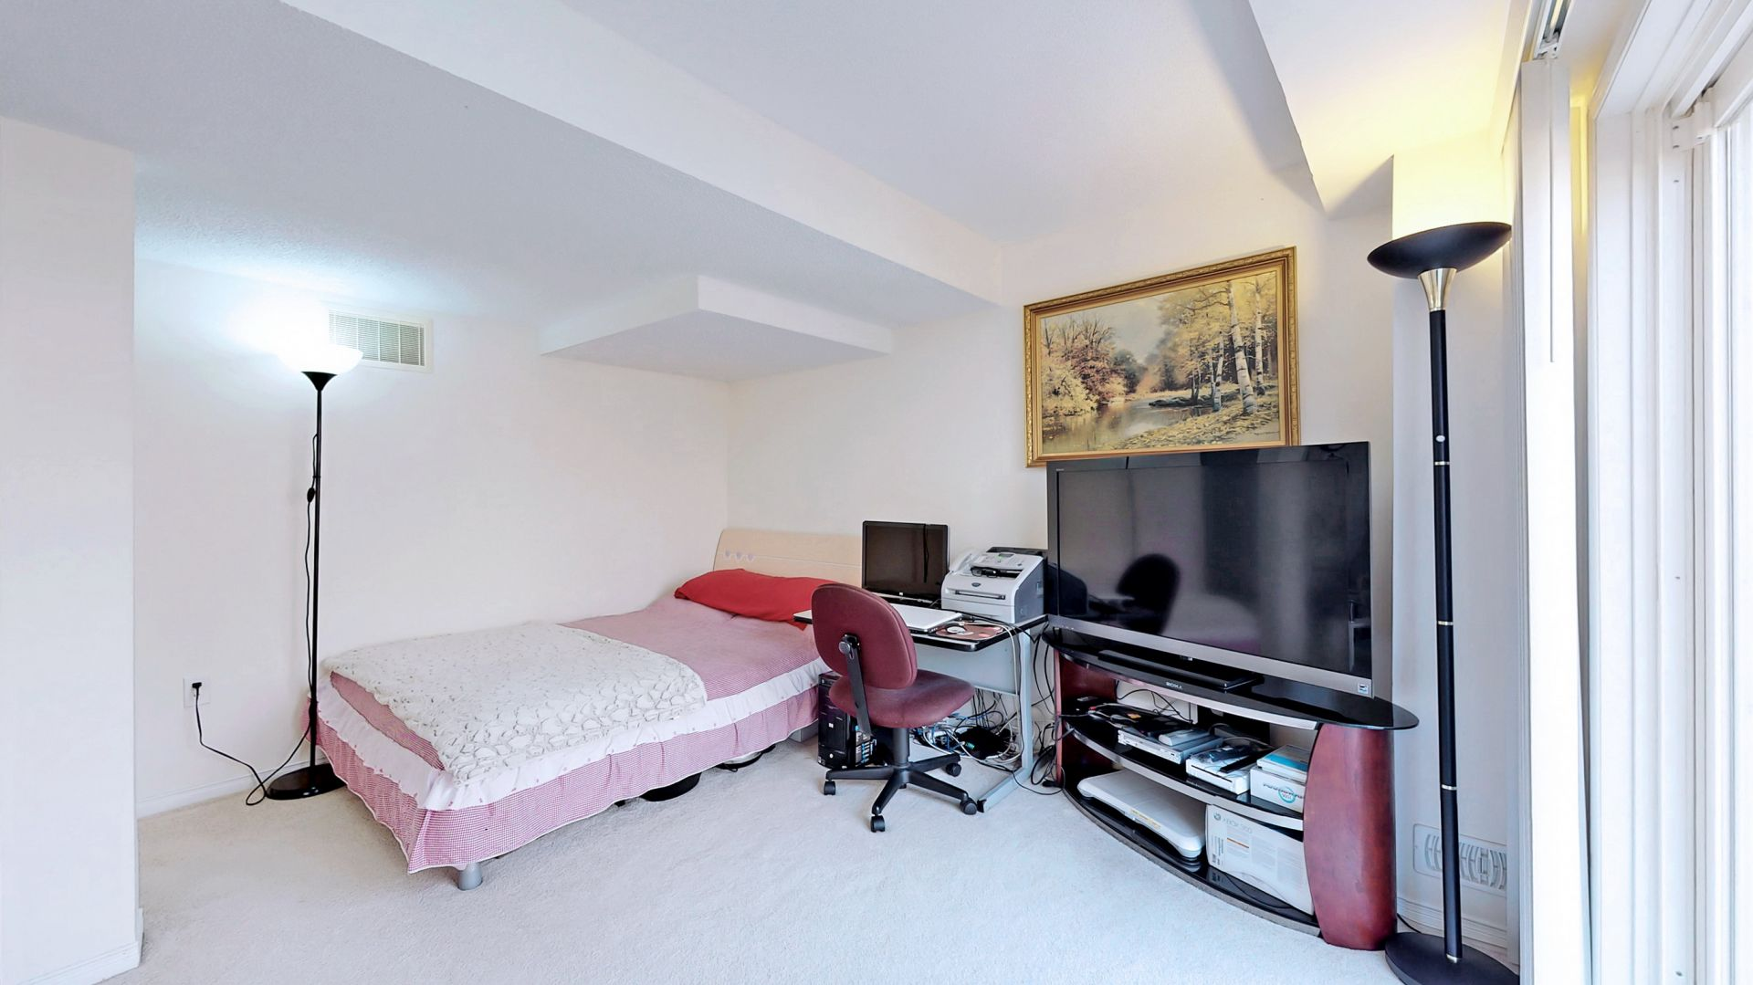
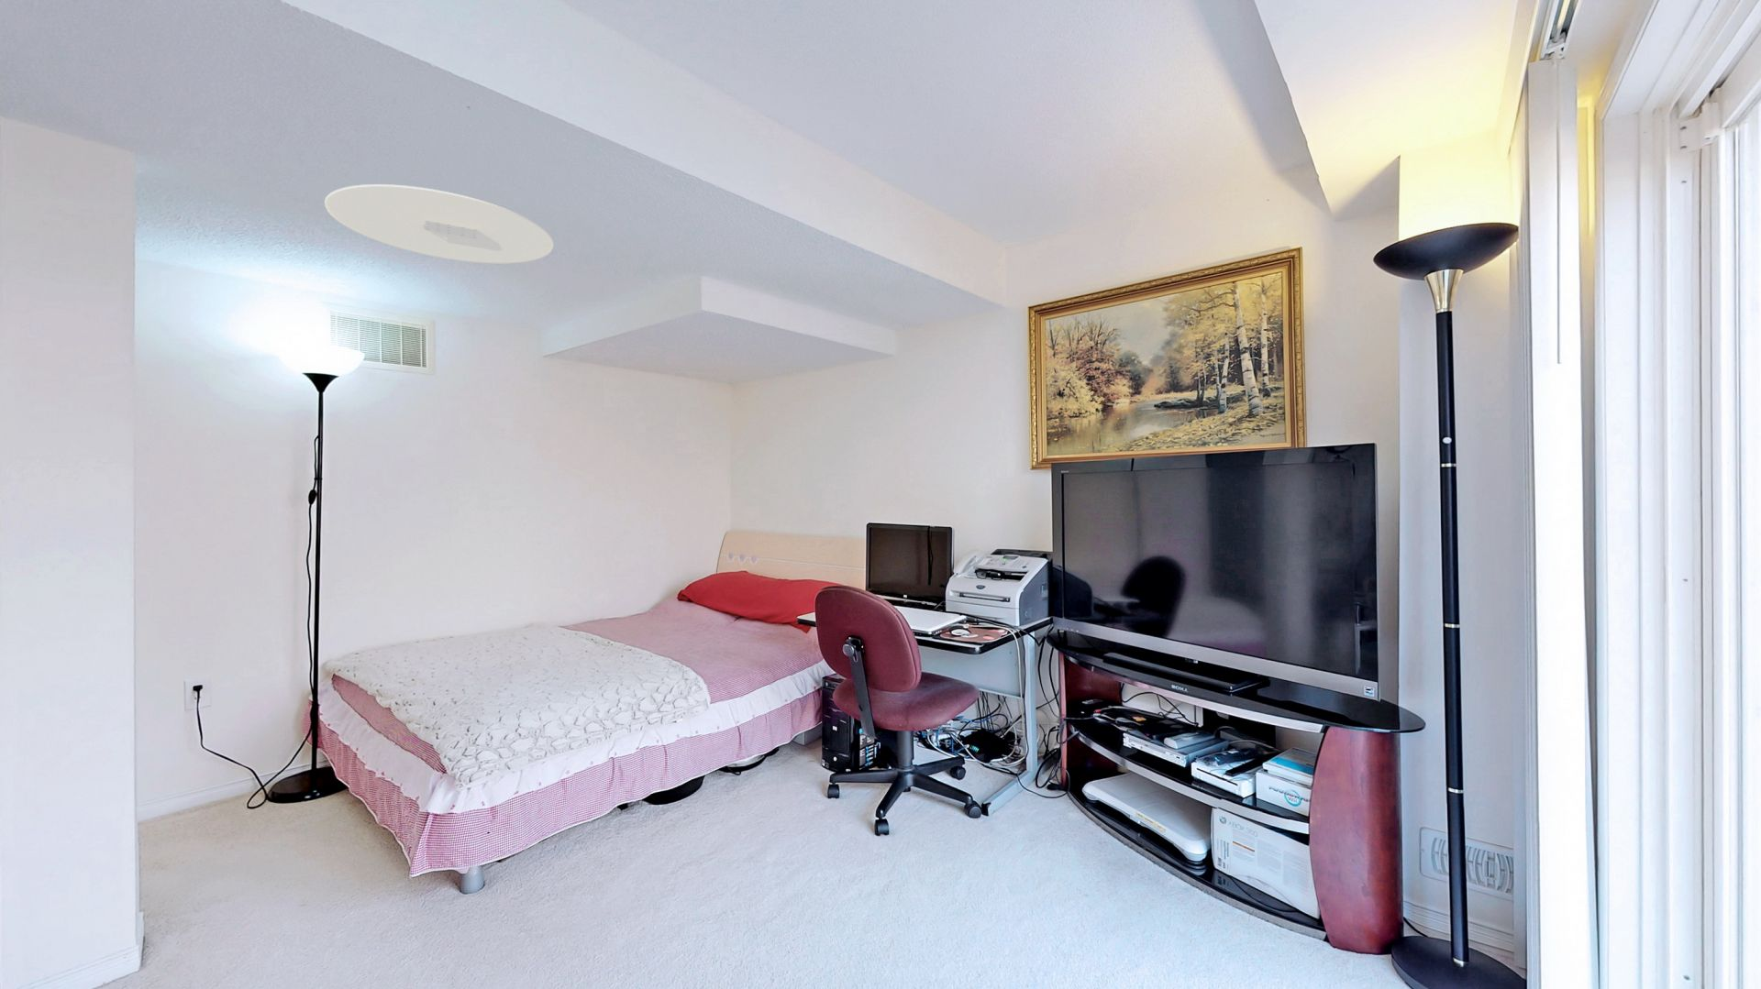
+ ceiling light (448, 220)
